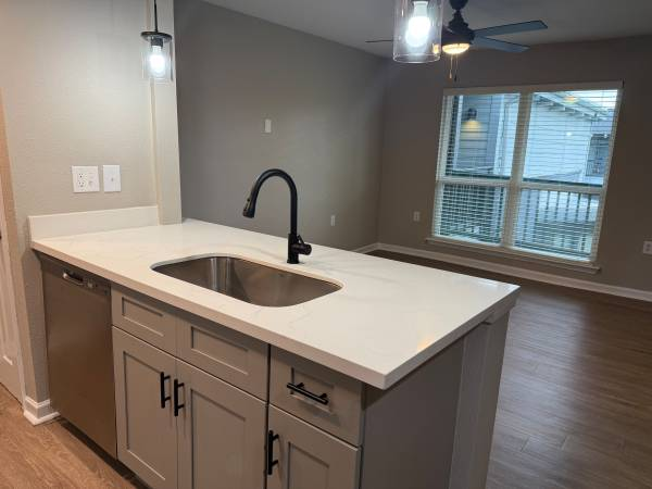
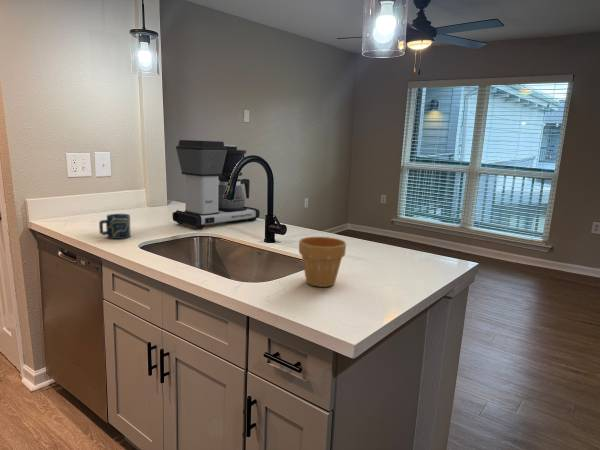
+ coffee maker (219, 182)
+ flower pot (321, 262)
+ cup (115, 226)
